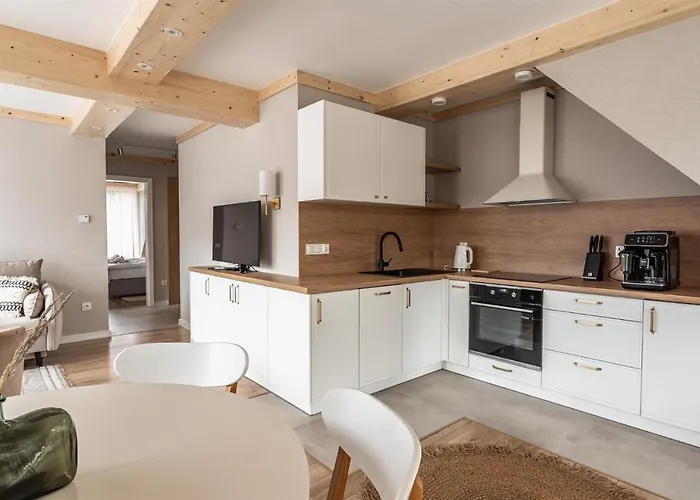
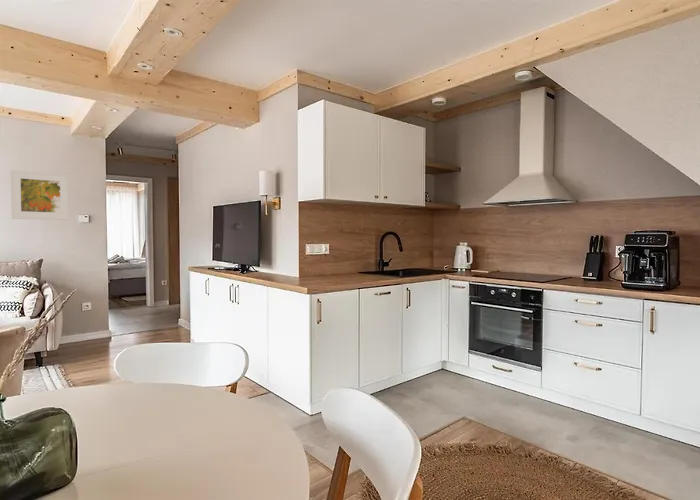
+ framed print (41, 195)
